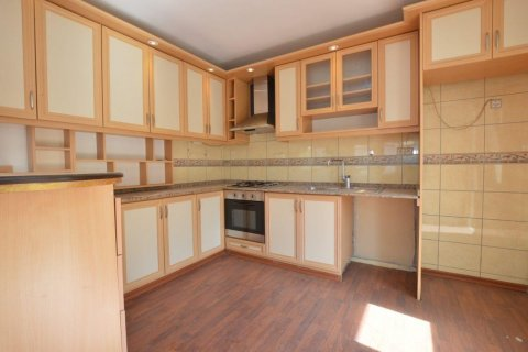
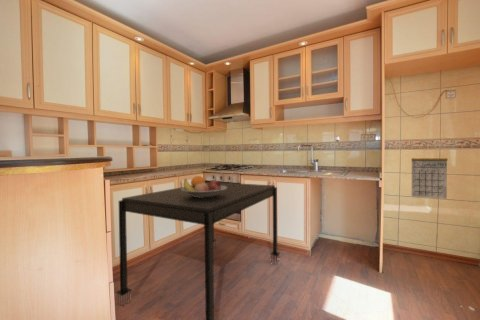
+ dining table (210, 236)
+ fruit bowl (204, 185)
+ calendar (428, 173)
